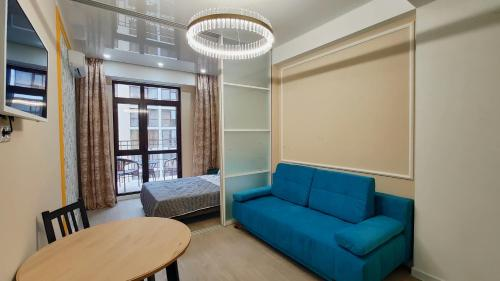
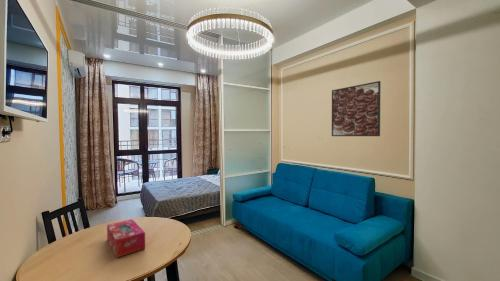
+ tissue box (125, 236)
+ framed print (353, 111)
